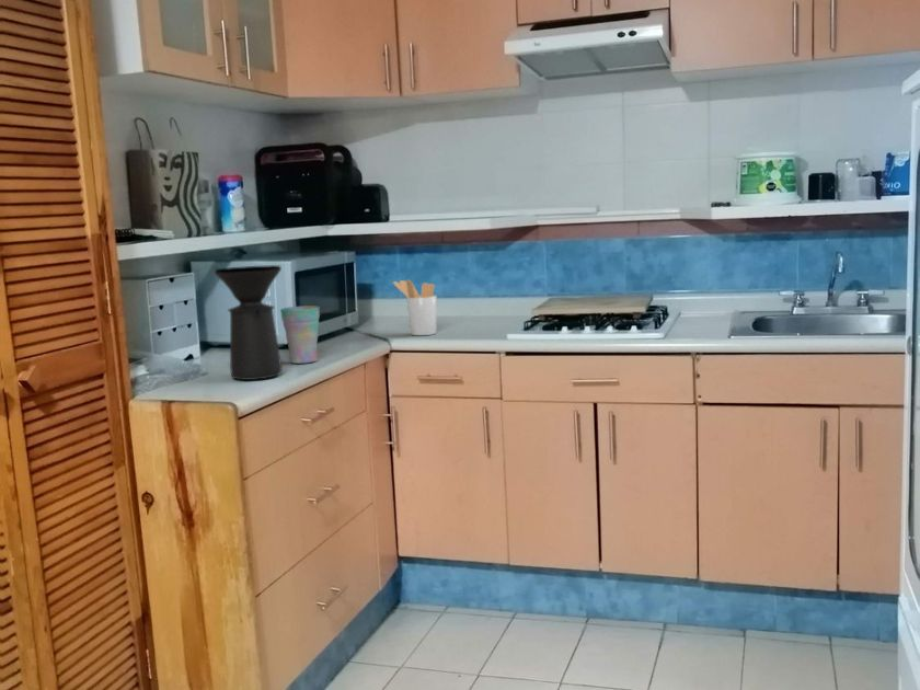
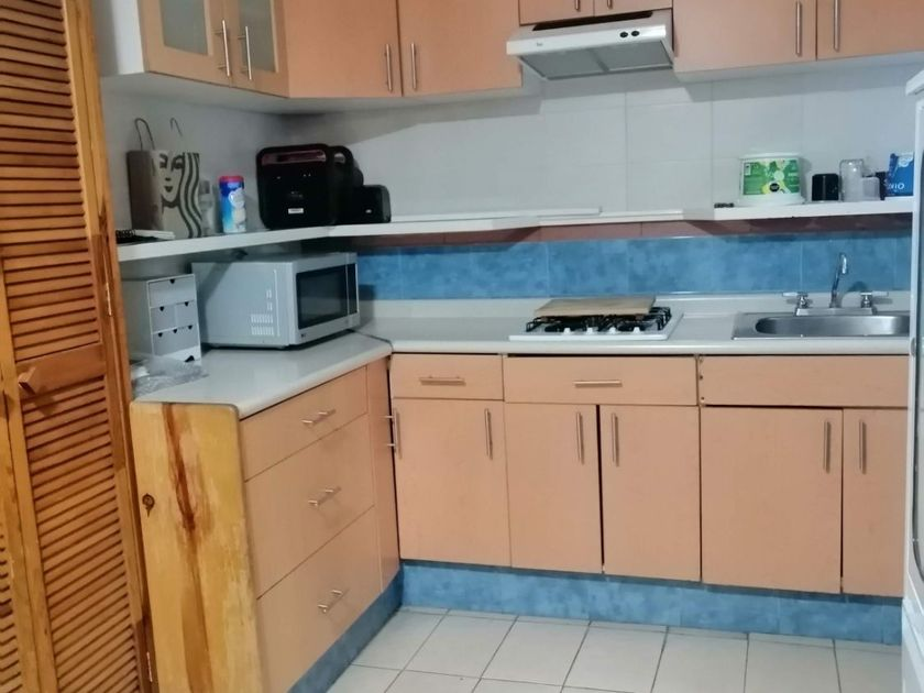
- utensil holder (416, 306)
- cup (301, 334)
- coffee maker (252, 322)
